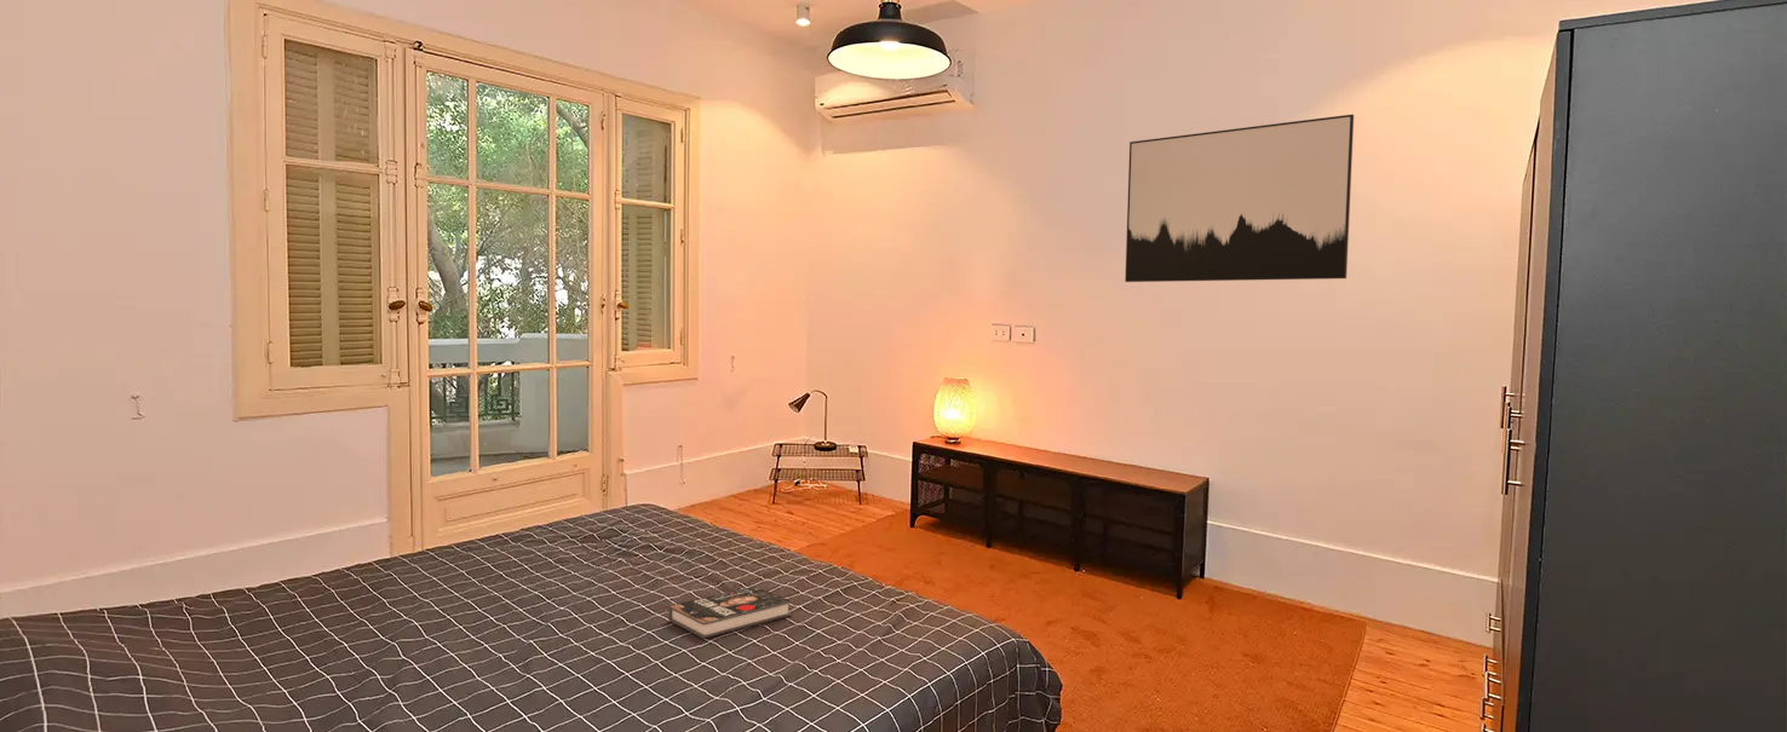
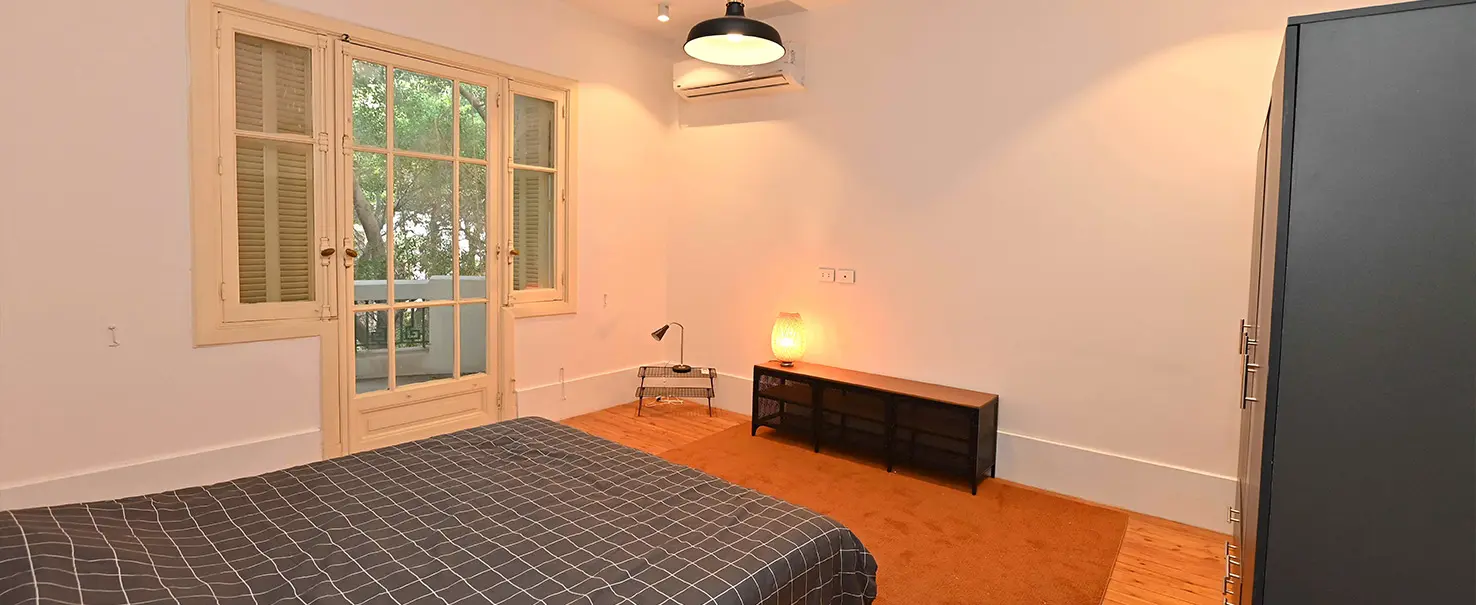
- book (730, 610)
- wall art (1230, 204)
